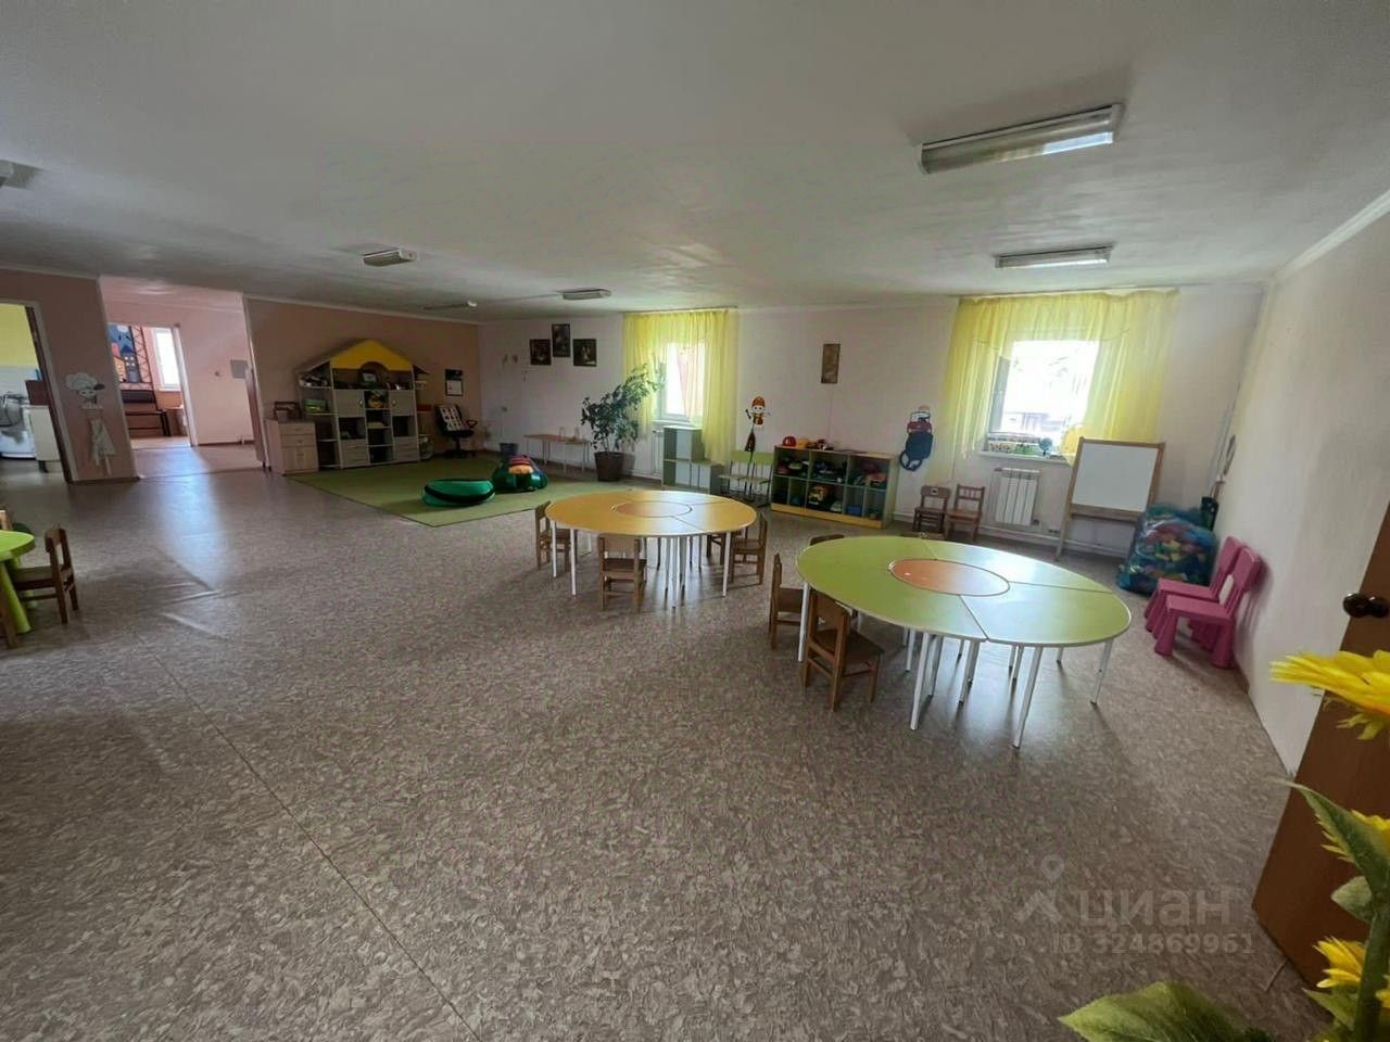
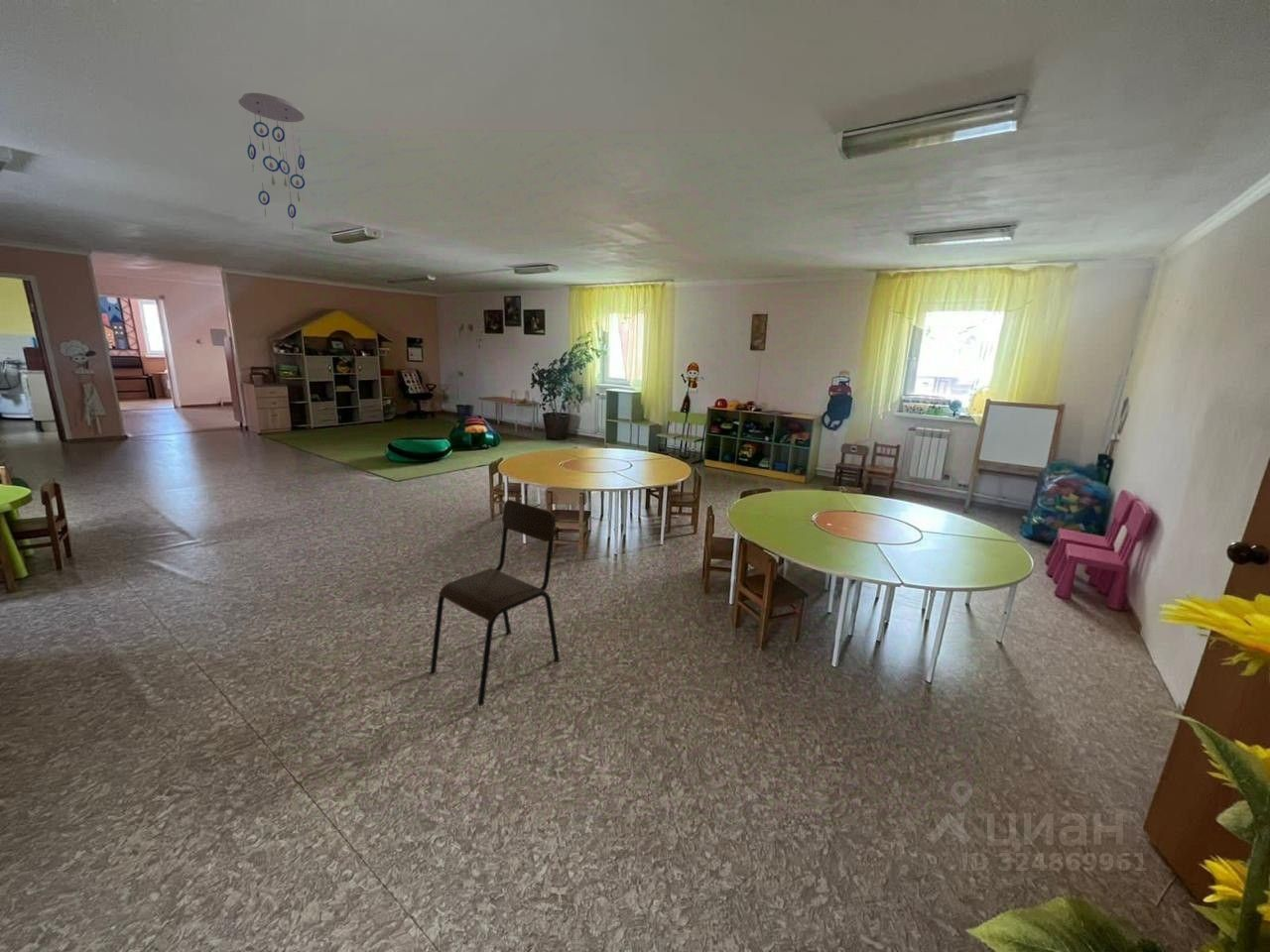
+ chair (494, 592)
+ ceiling mobile (278, 168)
